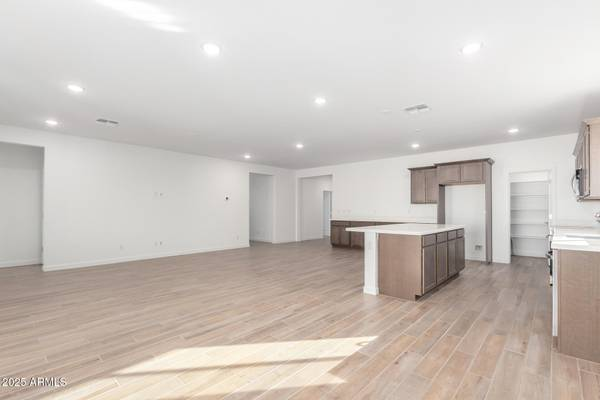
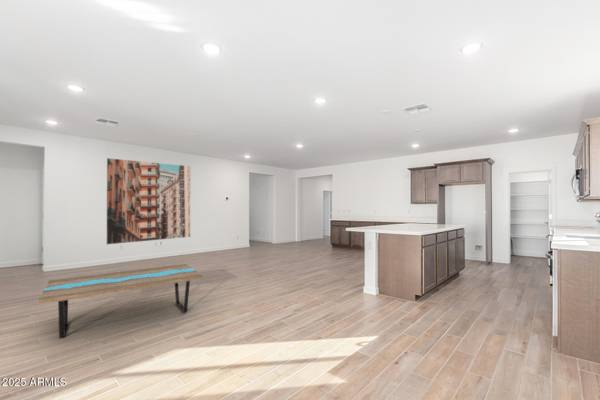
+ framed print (152, 201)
+ coffee table (126, 290)
